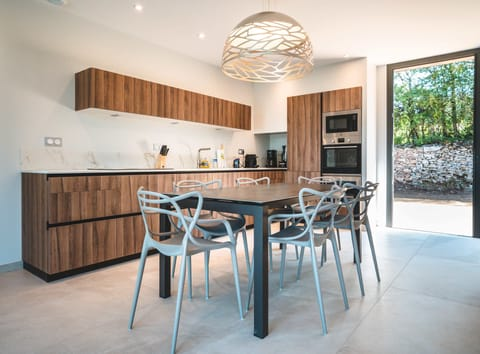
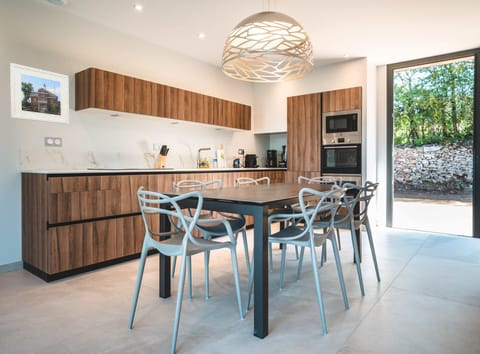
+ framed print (41, 95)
